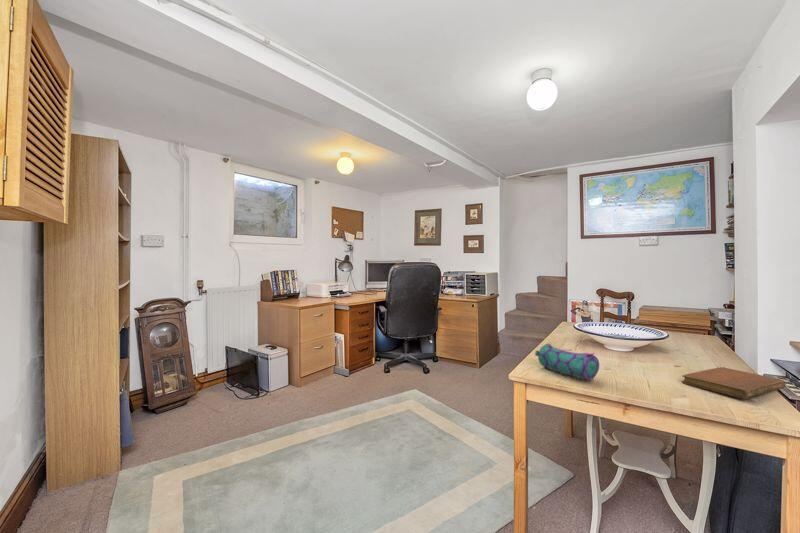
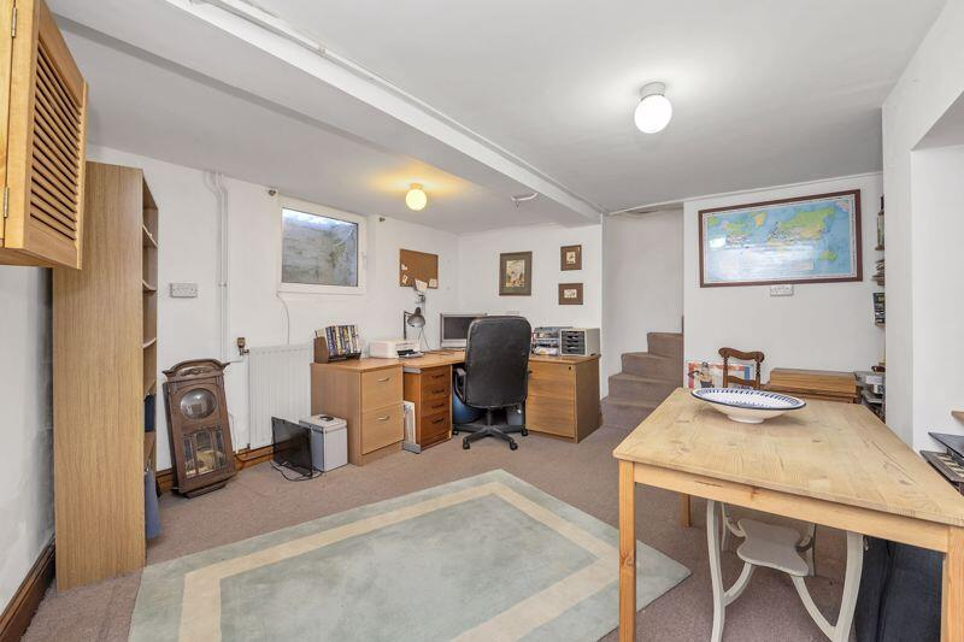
- notebook (732, 381)
- pencil case (566, 360)
